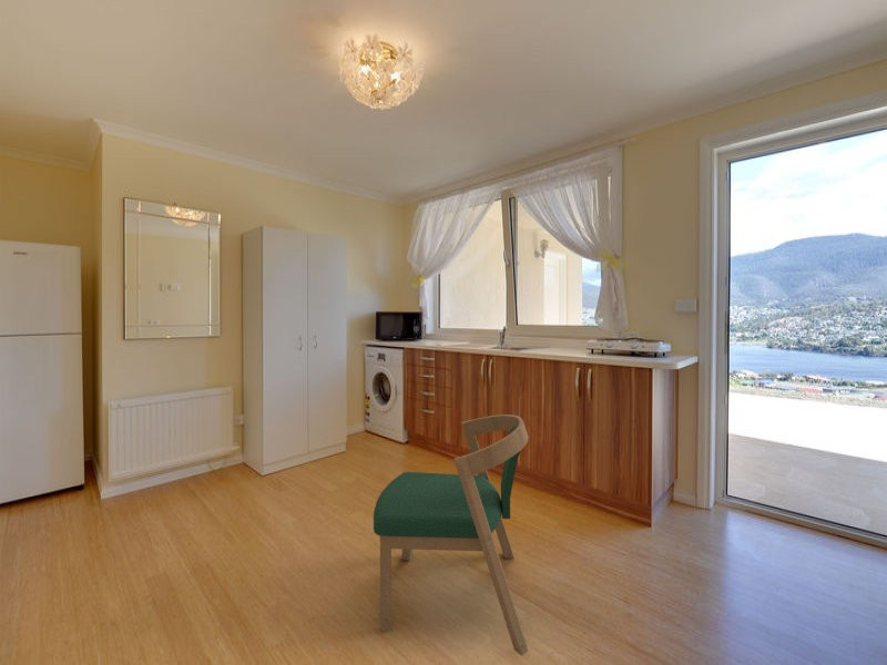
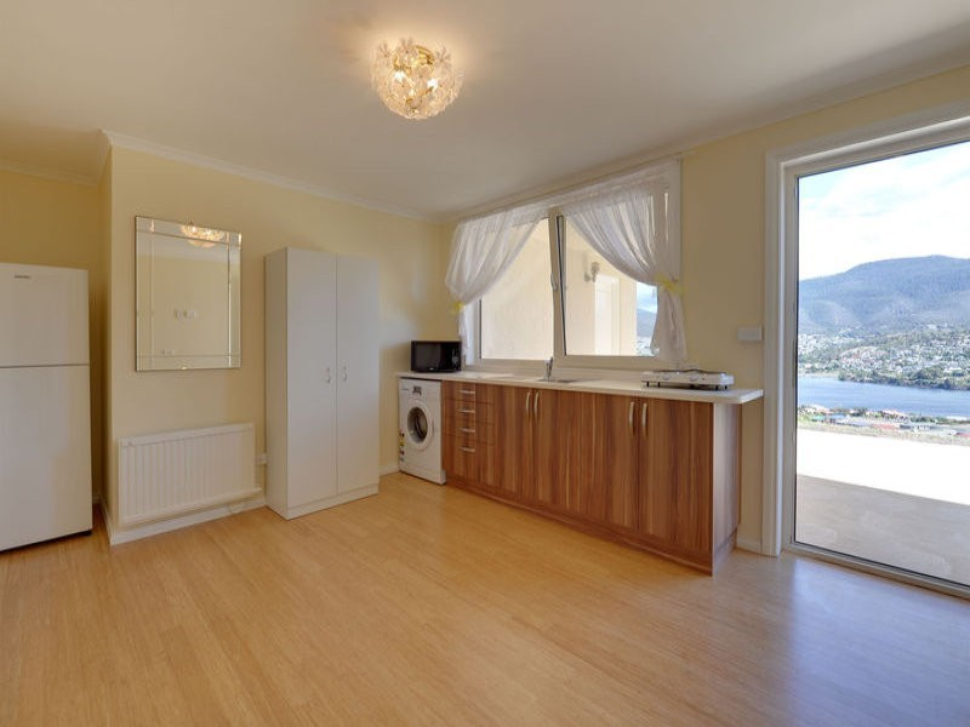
- dining chair (451, 504)
